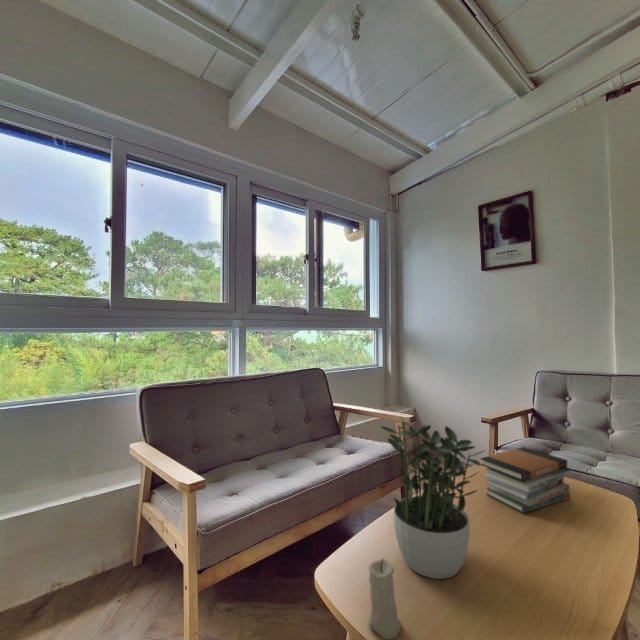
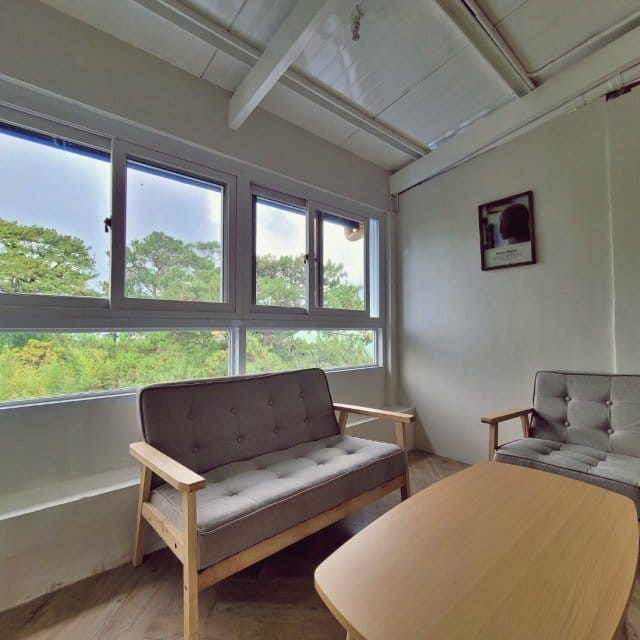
- book stack (524, 477)
- potted plant (430, 486)
- candle (383, 591)
